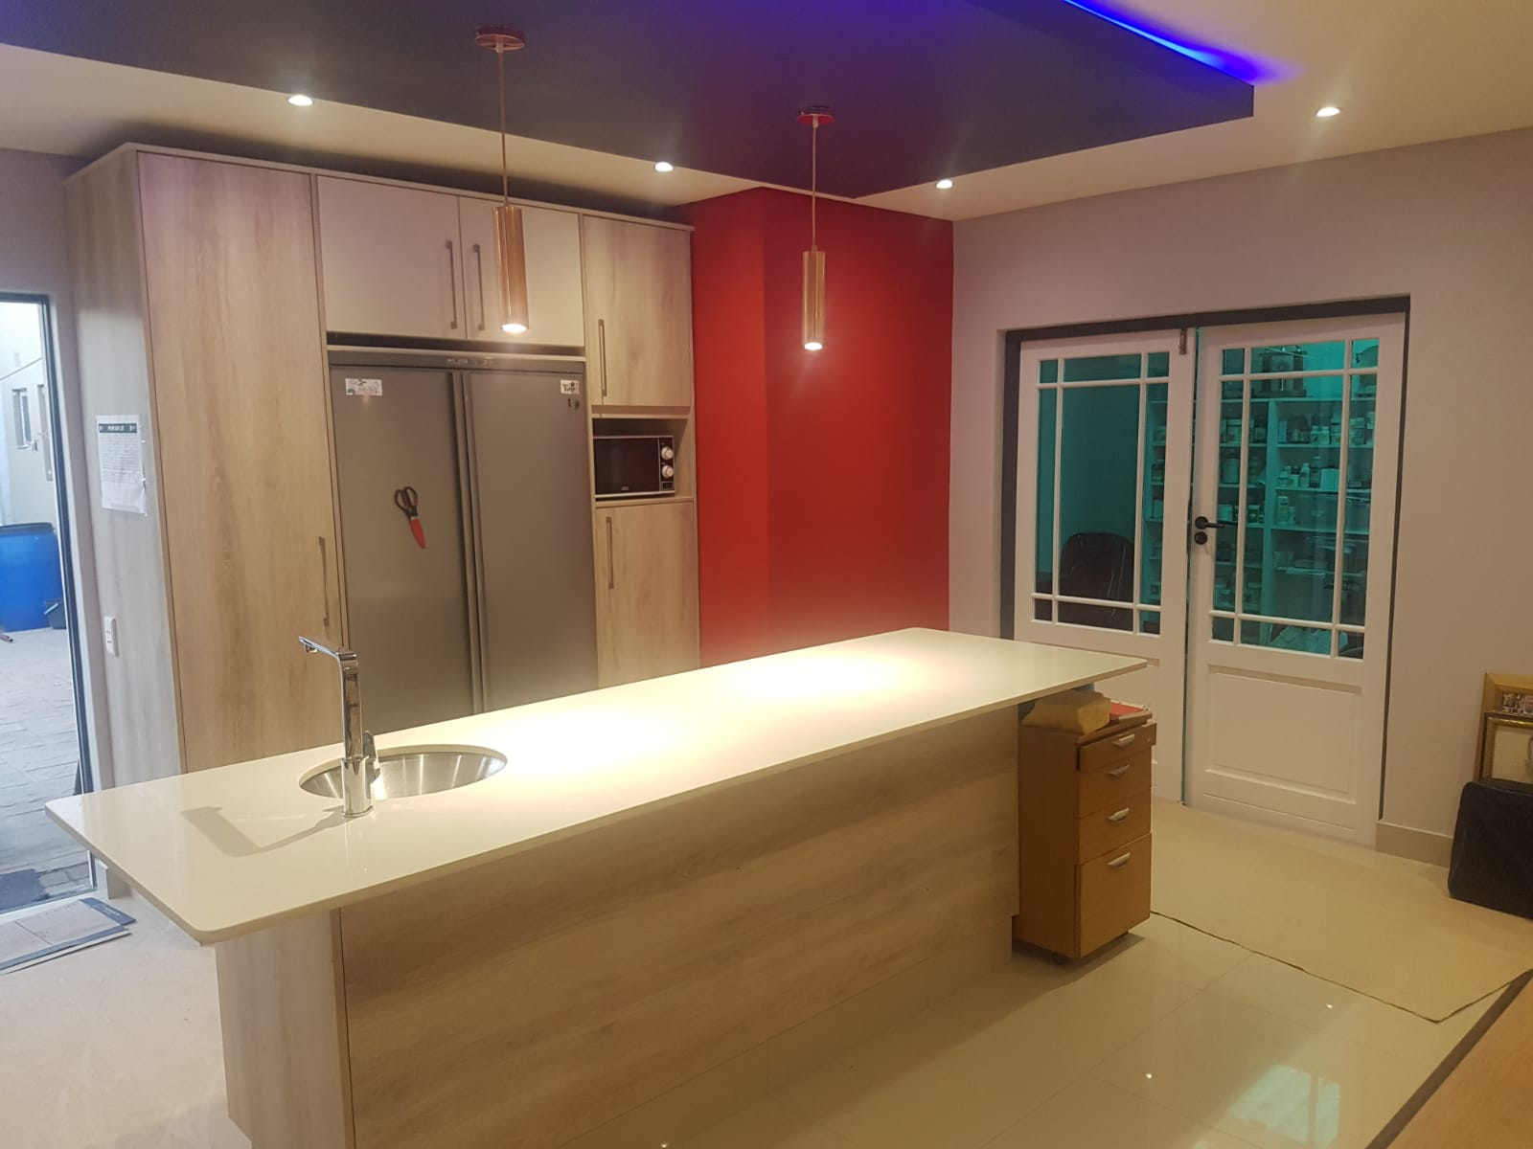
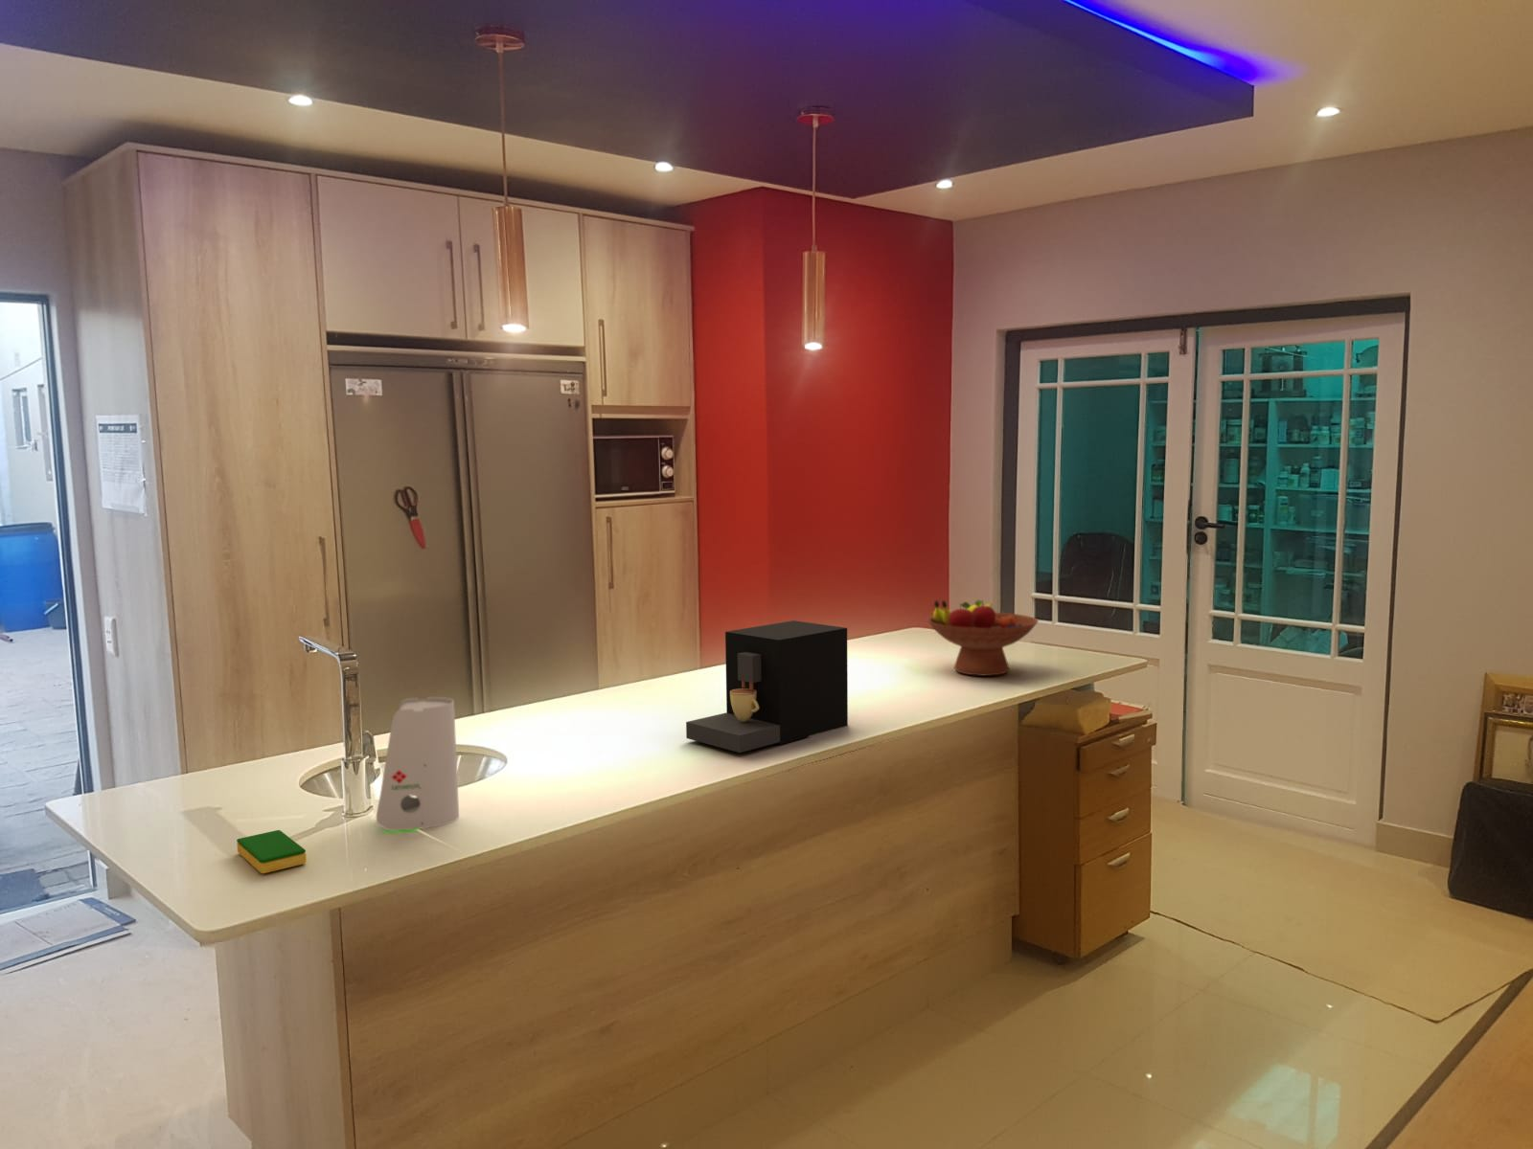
+ dish sponge (270, 850)
+ coffee maker (768, 683)
+ soap dispenser (416, 762)
+ fruit bowl (981, 635)
